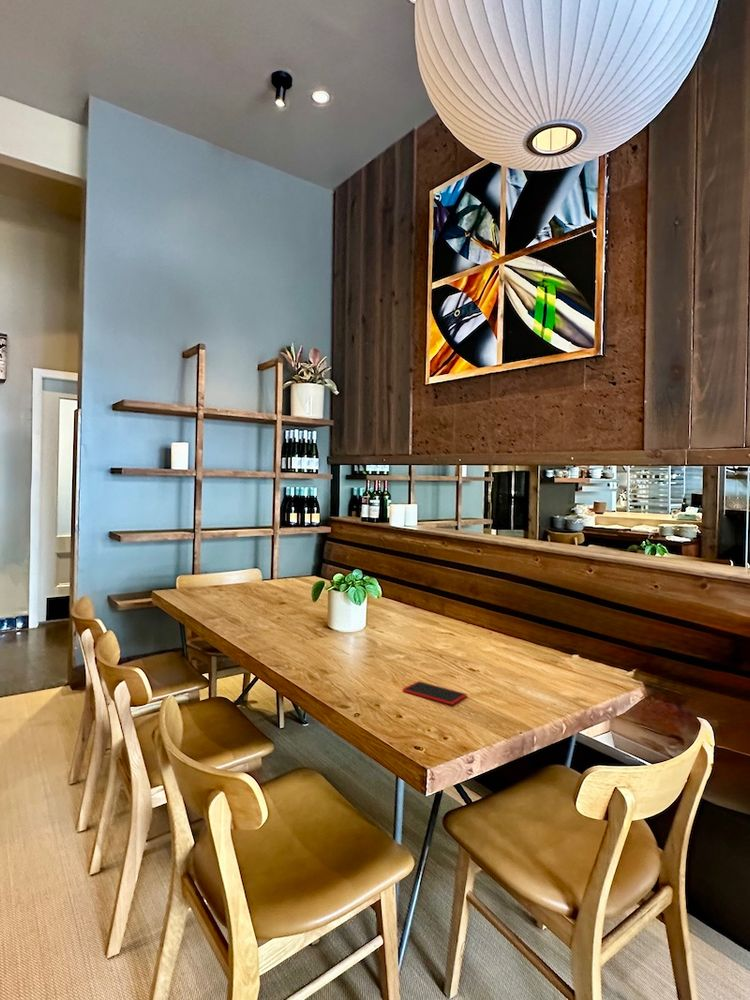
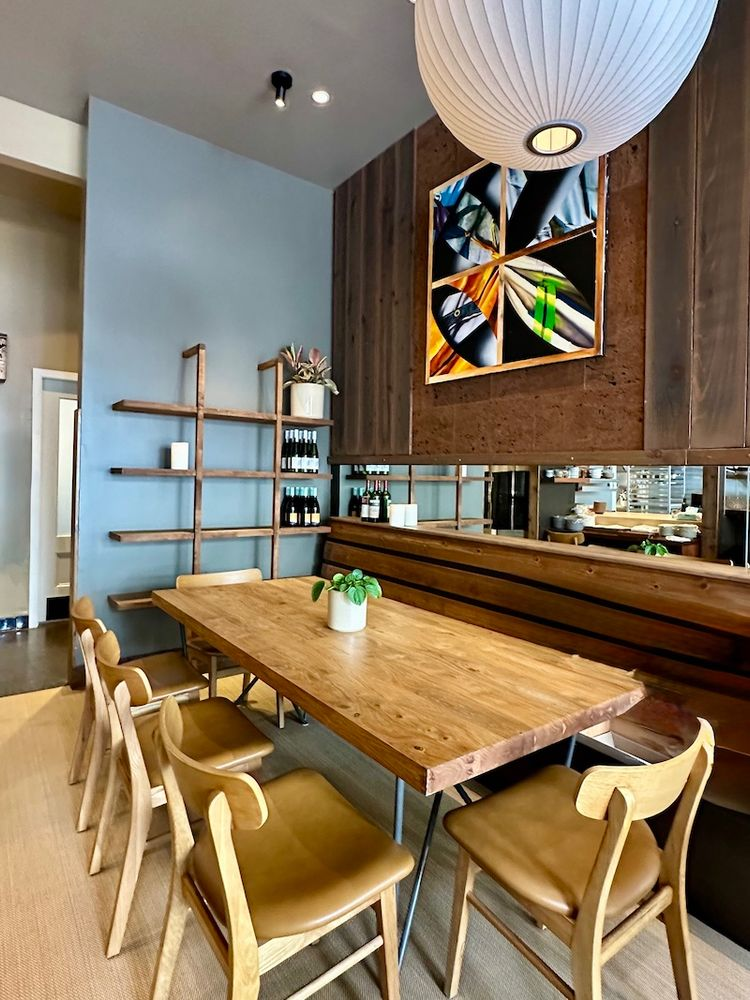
- smartphone (434, 692)
